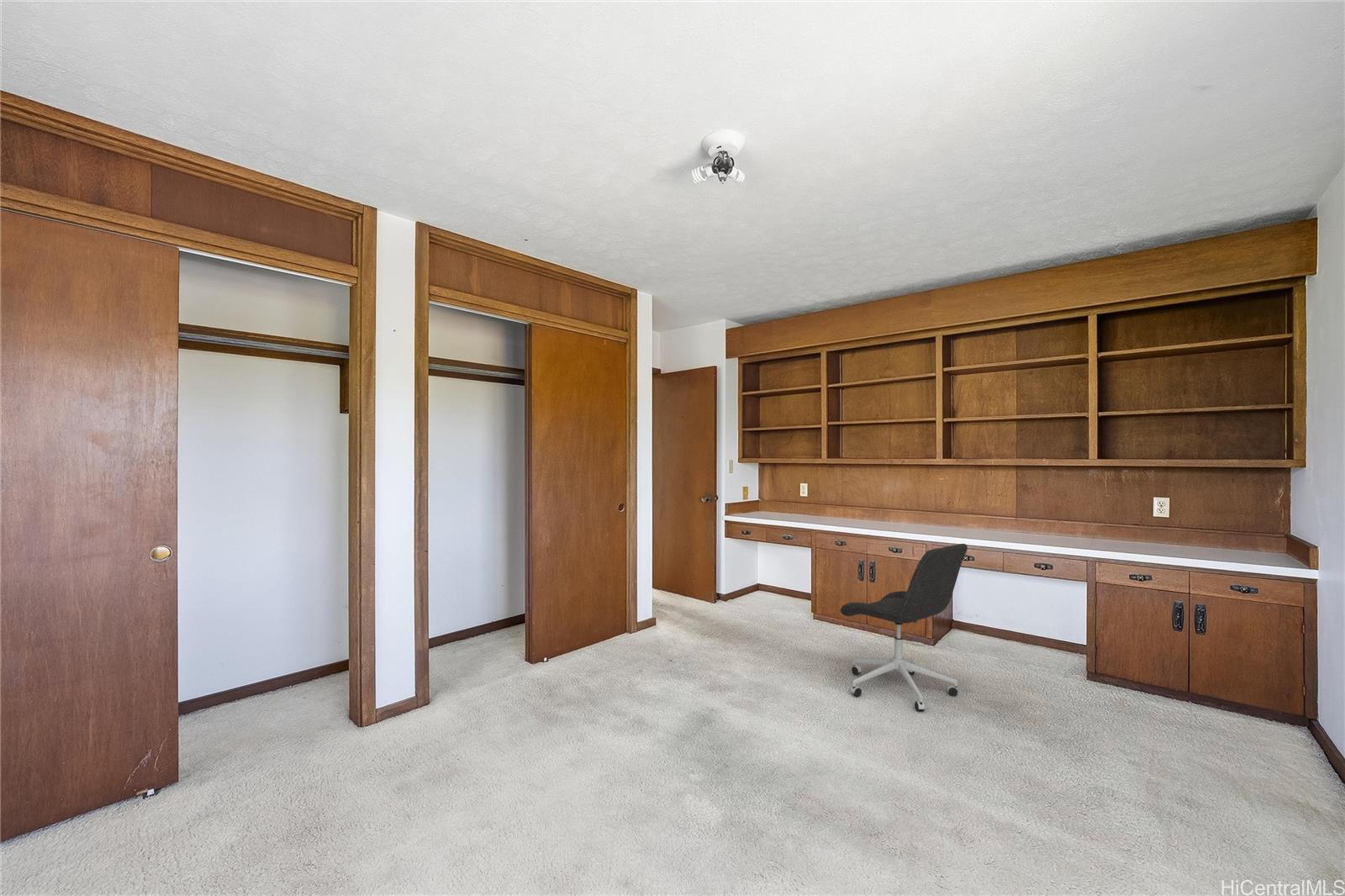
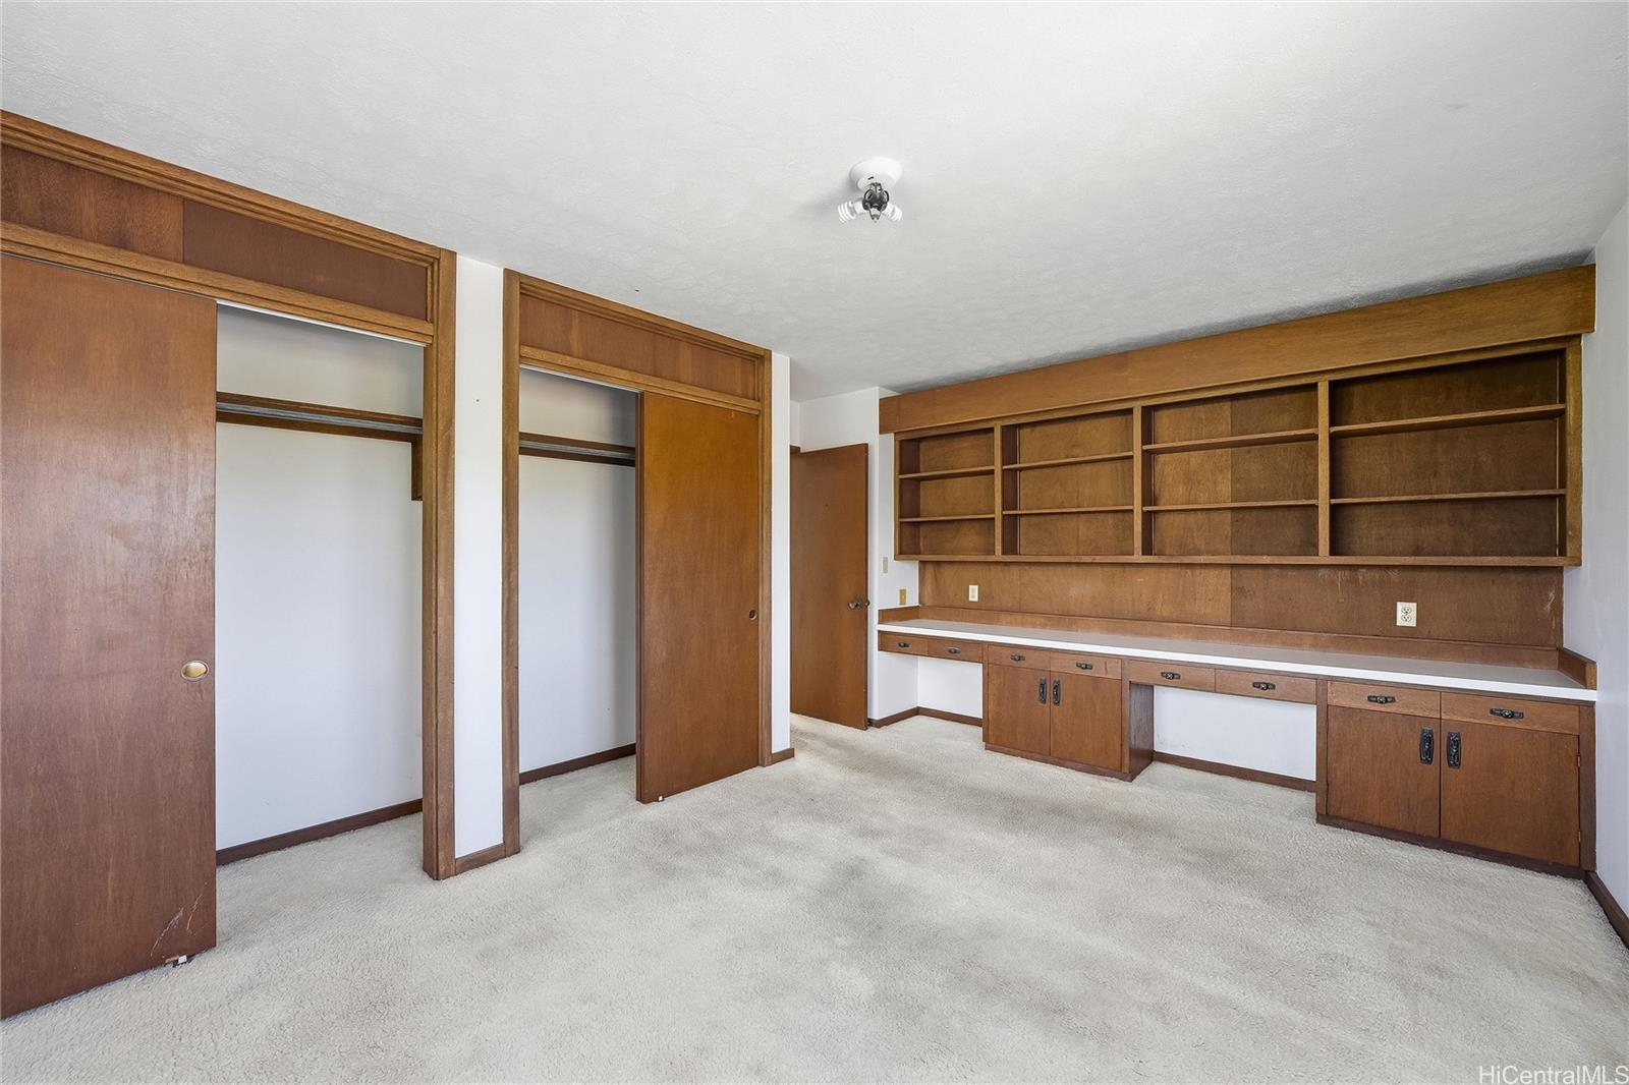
- office chair (900, 614)
